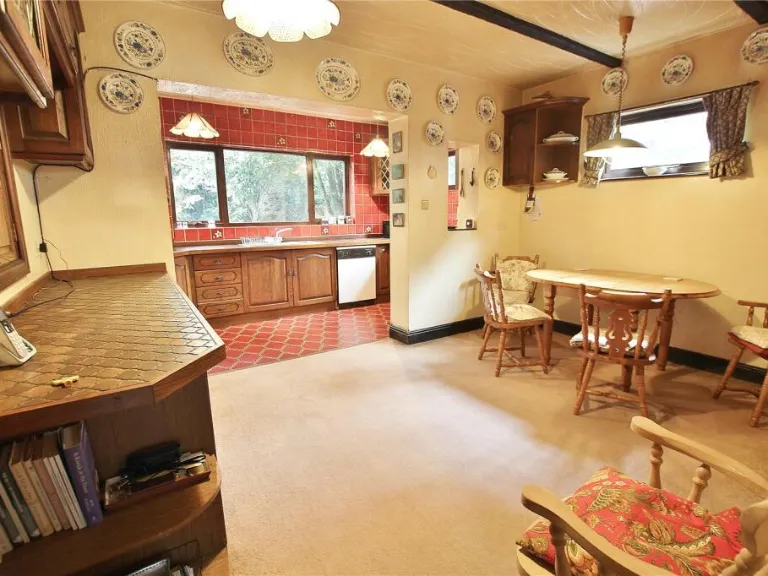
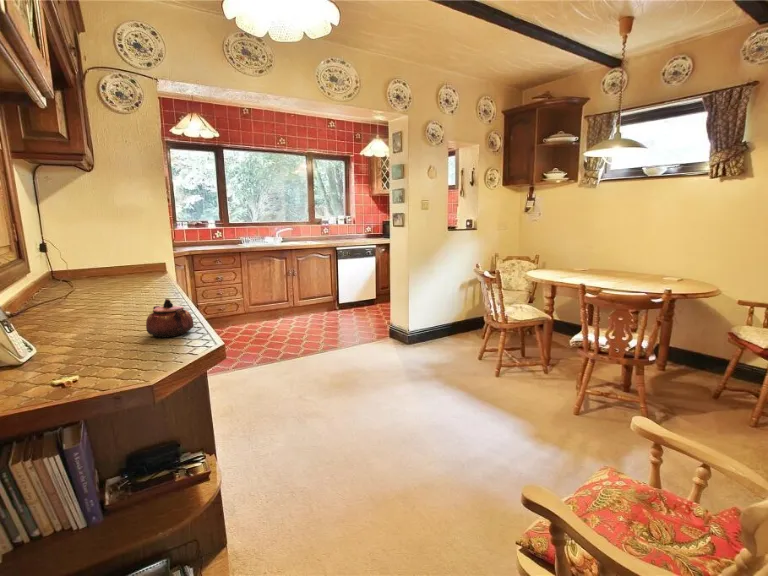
+ teapot (169, 316)
